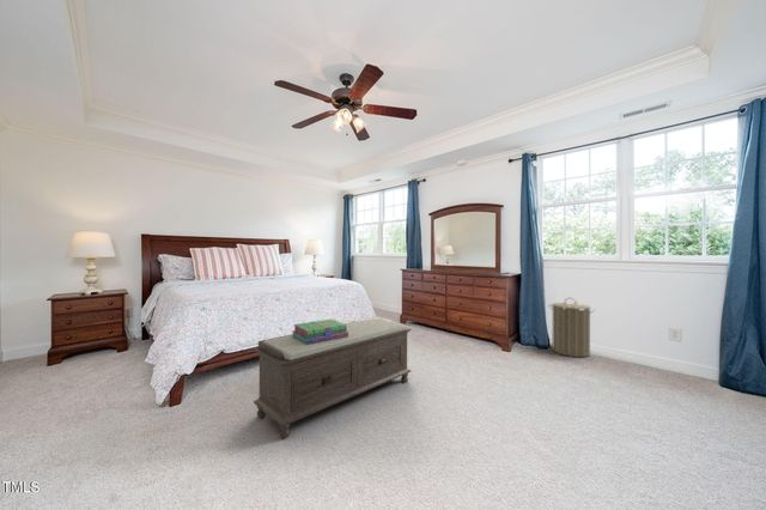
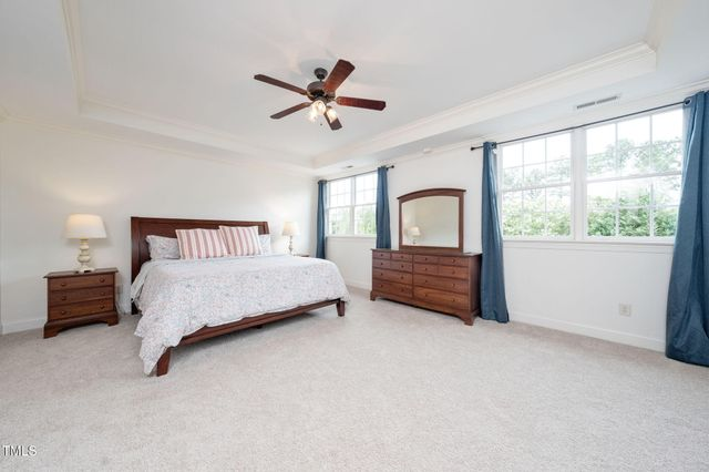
- stack of books (320, 329)
- bench (341, 364)
- laundry hamper (570, 324)
